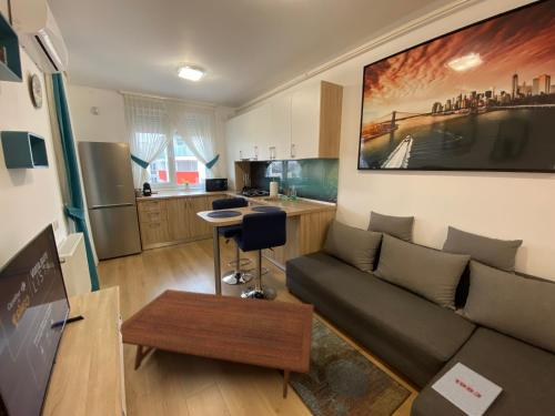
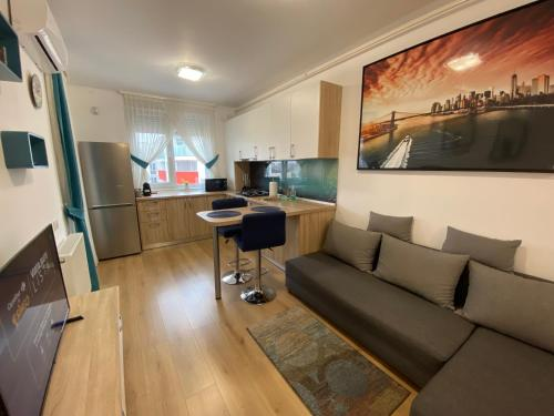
- magazine (466, 387)
- coffee table (220, 336)
